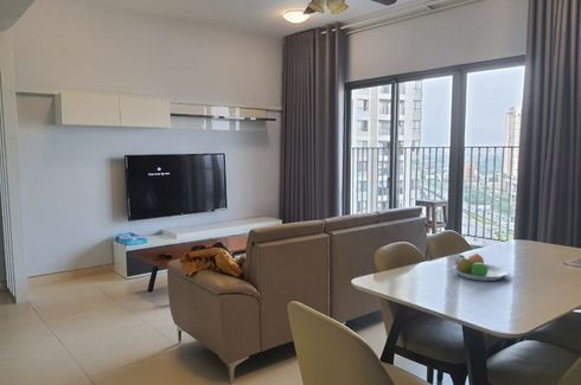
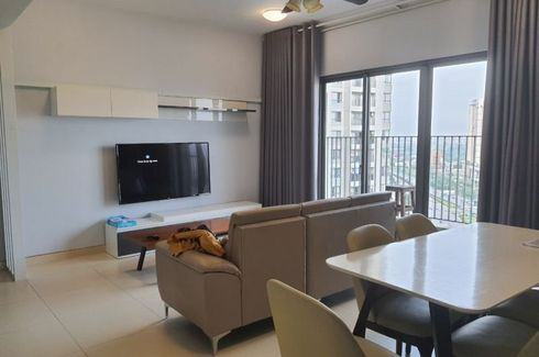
- fruit bowl (478, 264)
